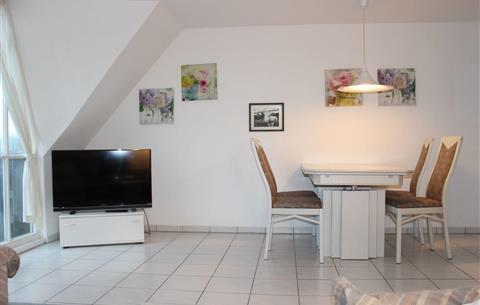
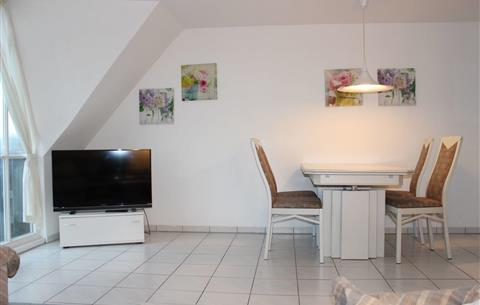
- picture frame (266, 117)
